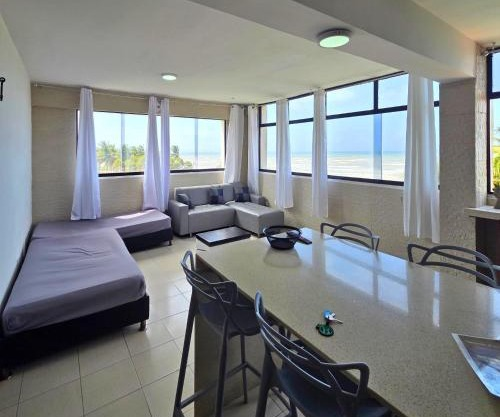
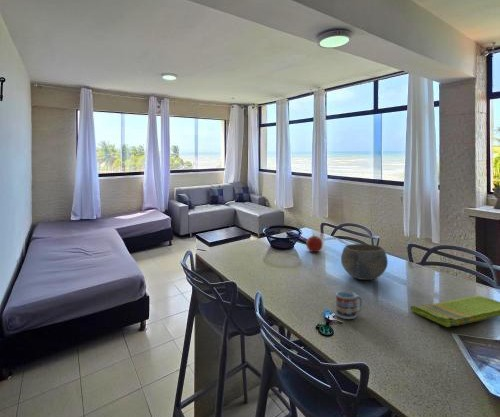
+ apple (314, 243)
+ cup (349, 304)
+ dish towel (463, 307)
+ bowl (363, 262)
